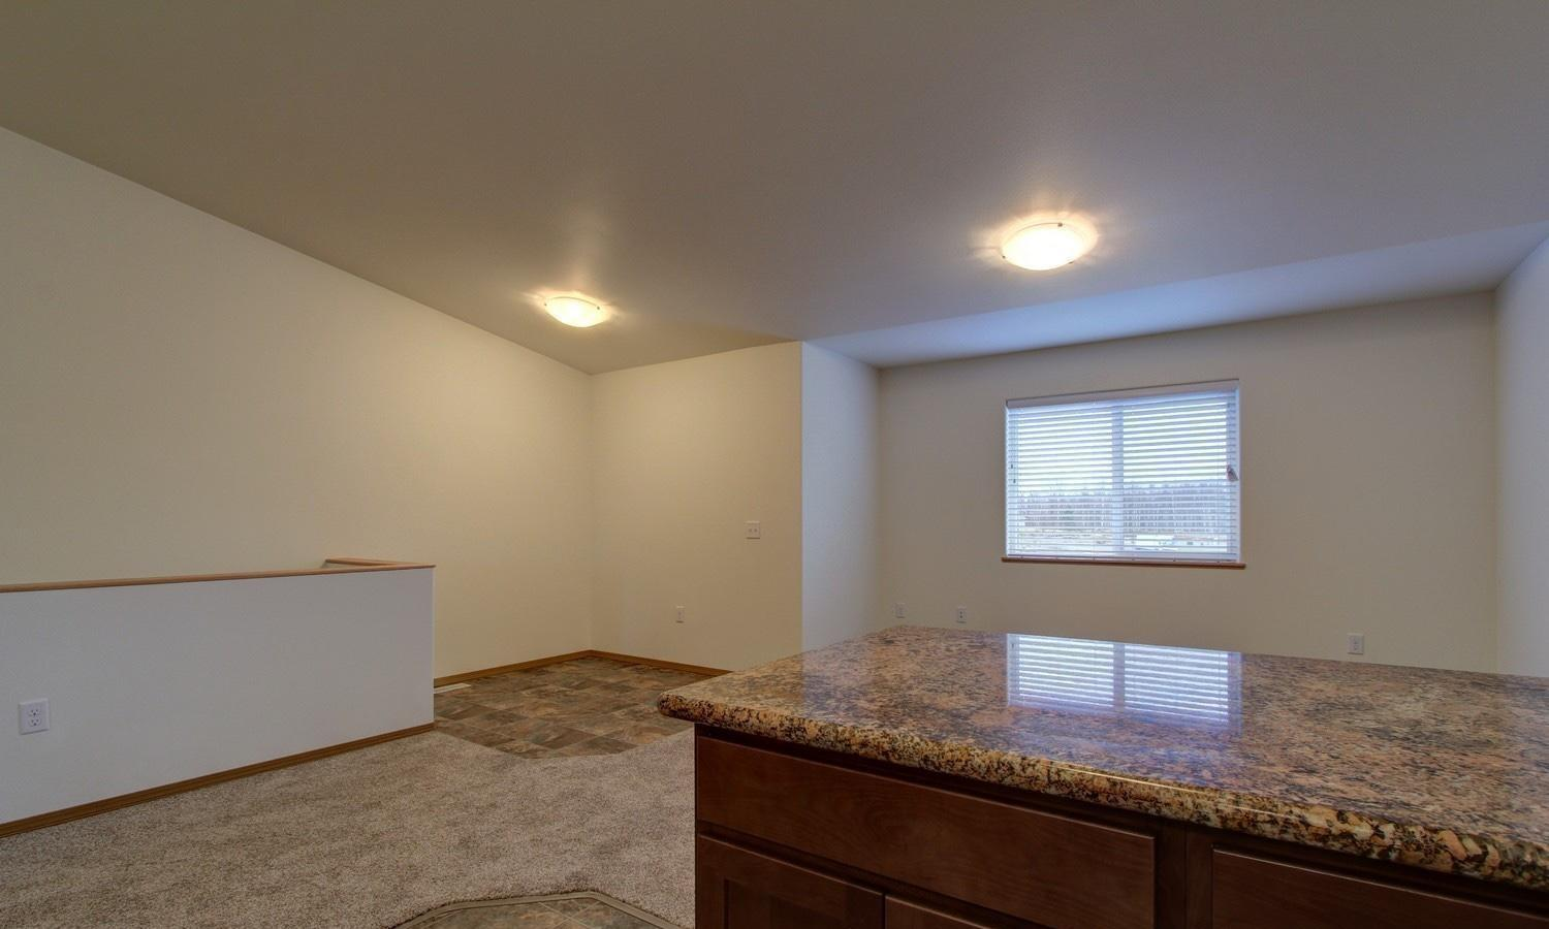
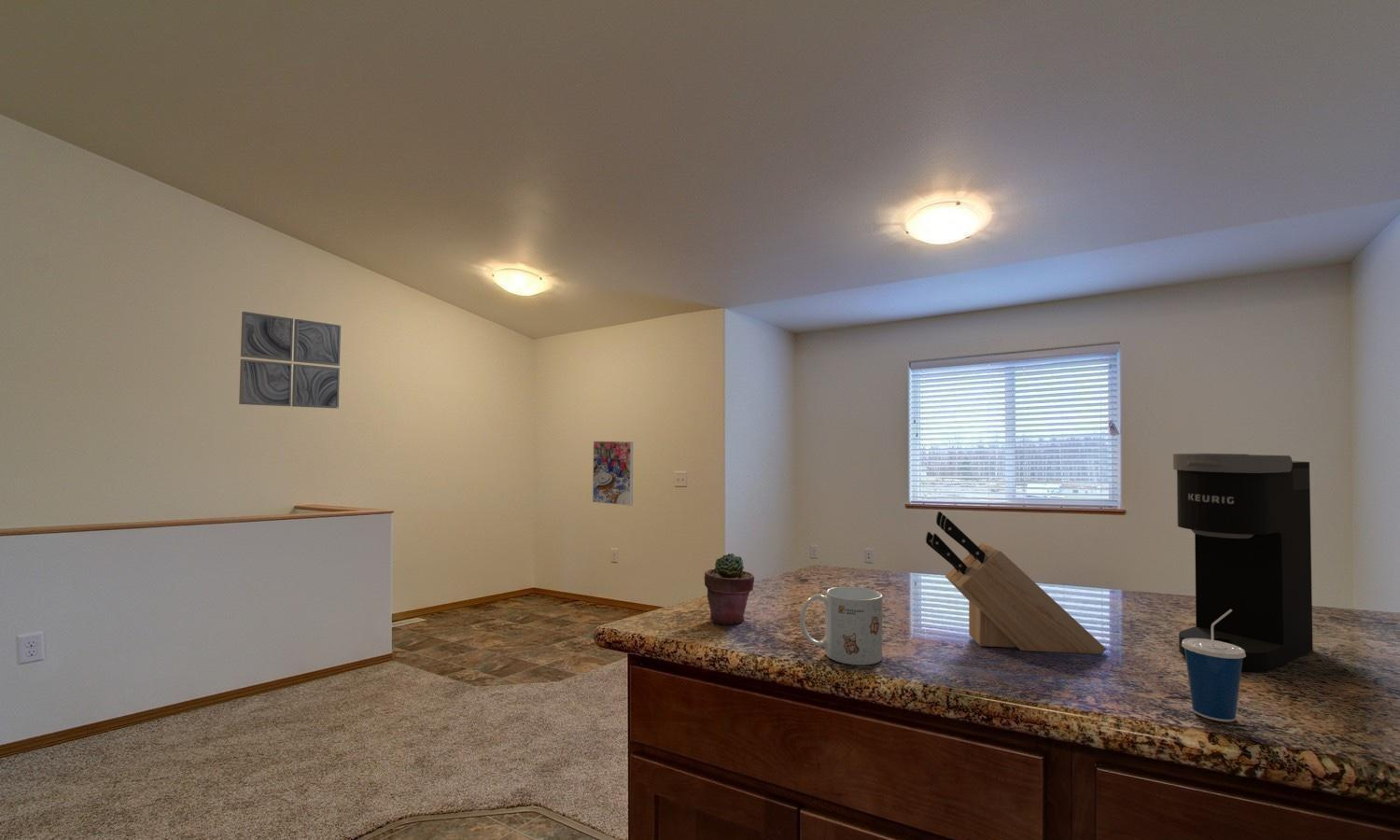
+ cup (1212, 661)
+ wall art (294, 361)
+ mug (840, 623)
+ coffee maker (1243, 552)
+ potted succulent (728, 586)
+ knife block (1009, 578)
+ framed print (612, 472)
